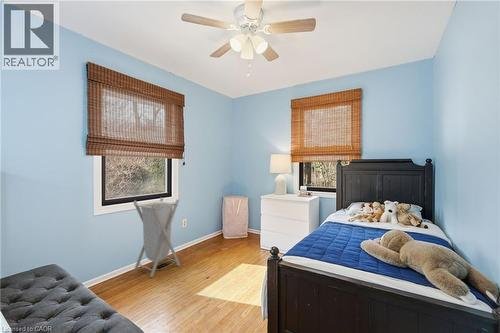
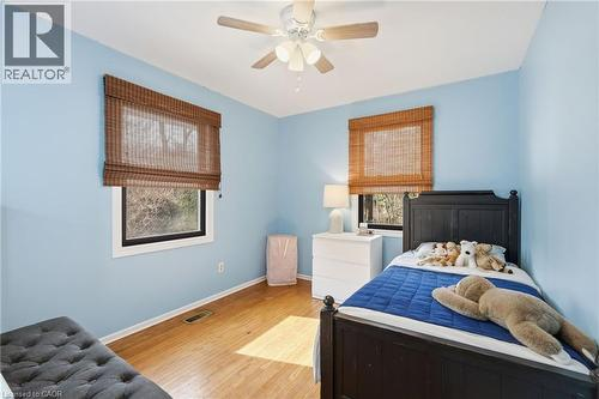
- laundry hamper (157, 233)
